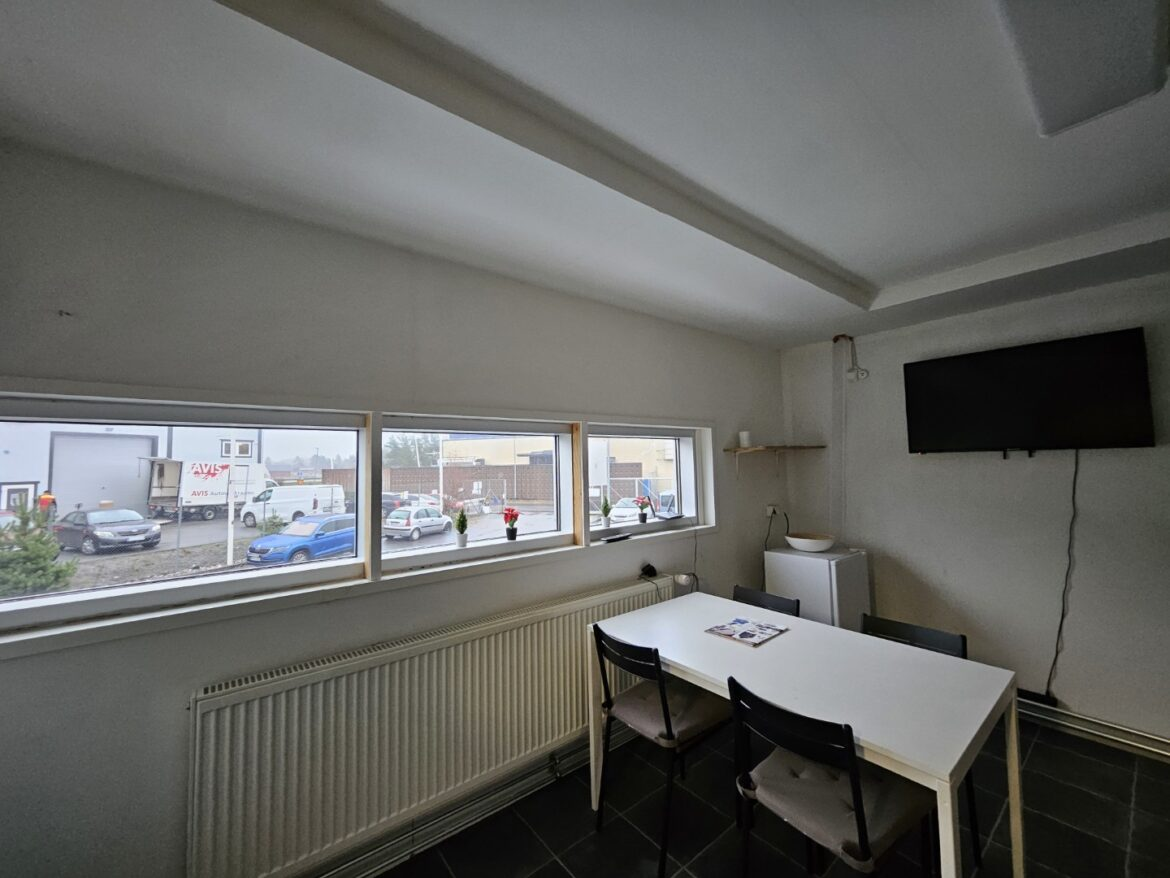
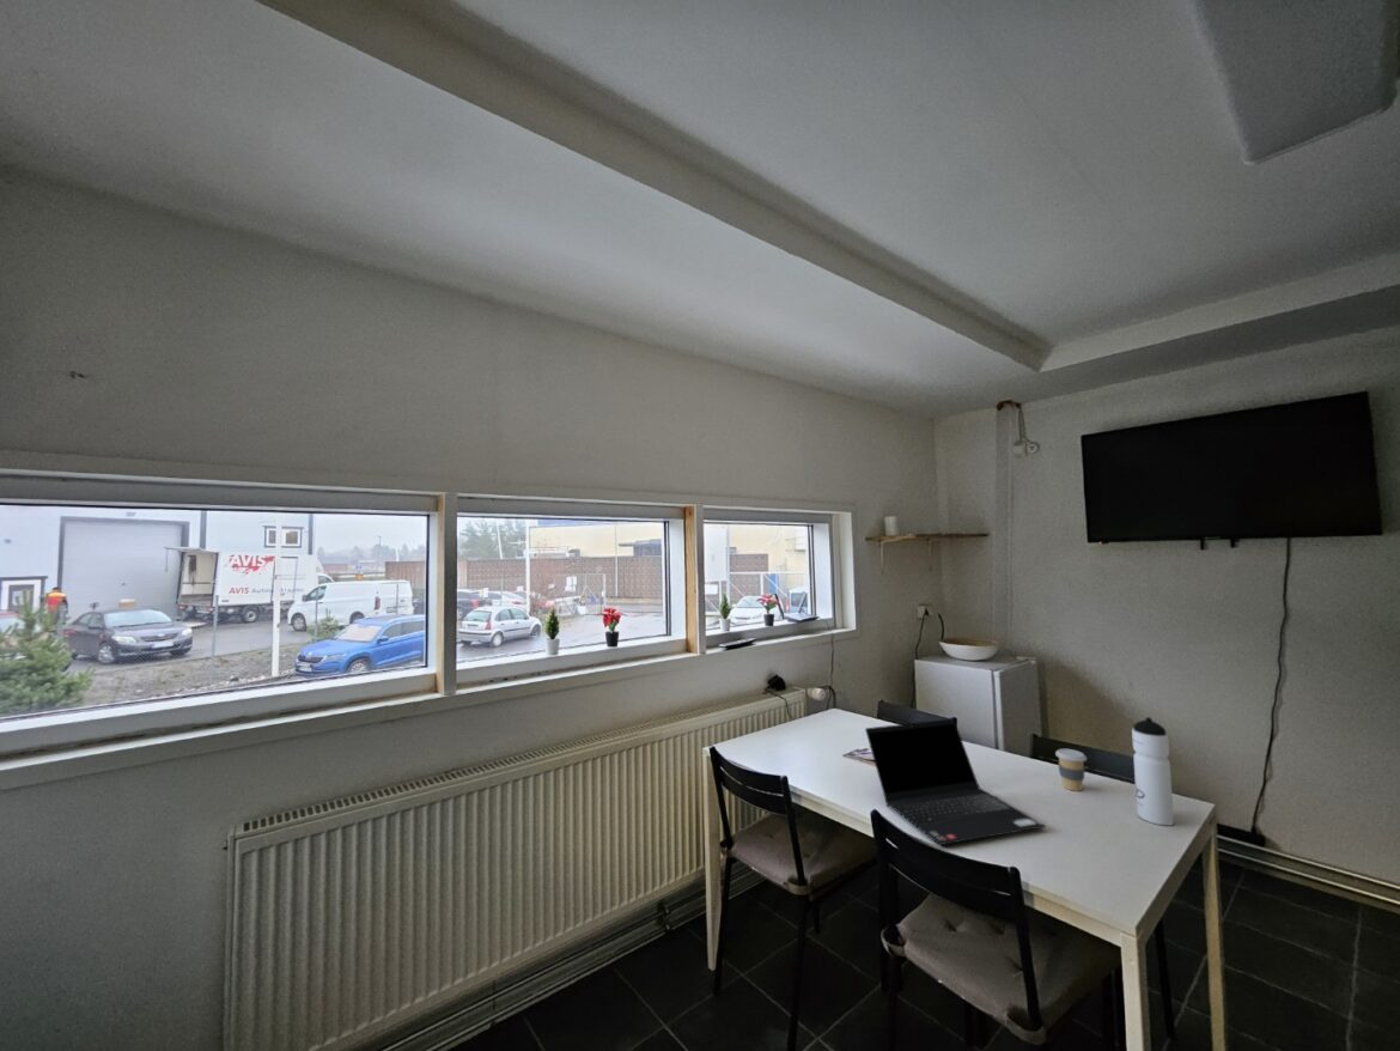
+ coffee cup (1071, 770)
+ laptop computer (948, 774)
+ water bottle (1151, 767)
